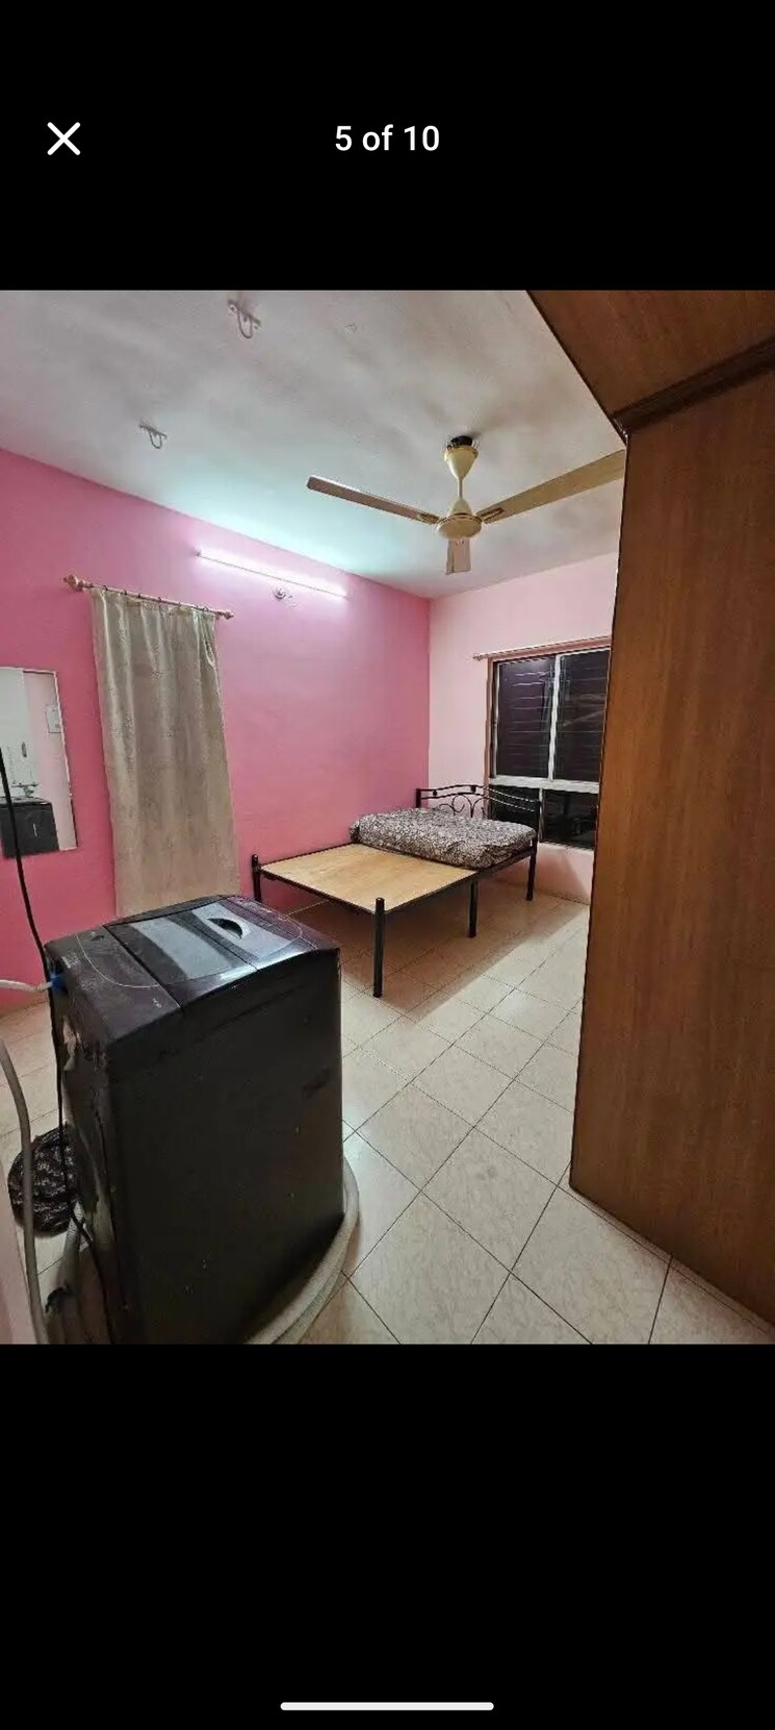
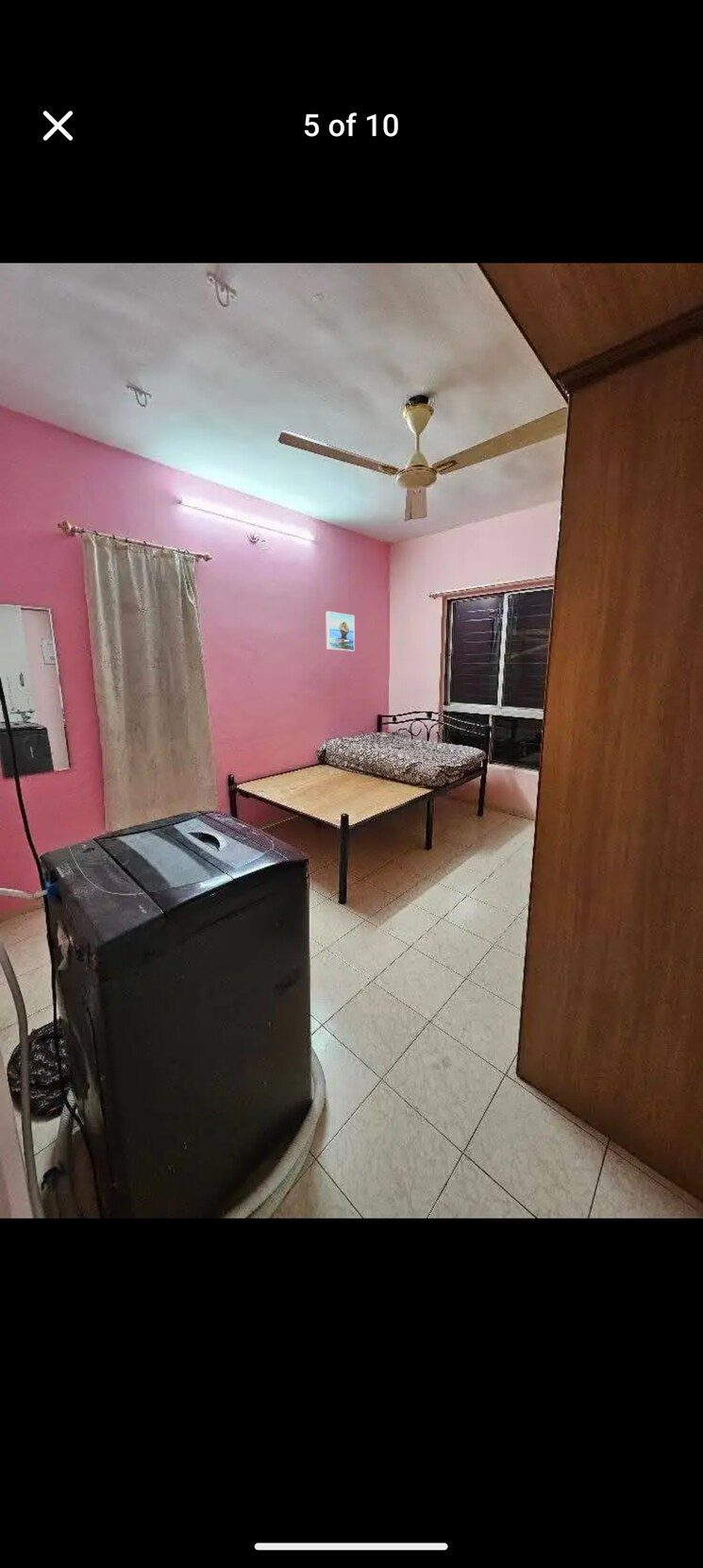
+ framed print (341, 632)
